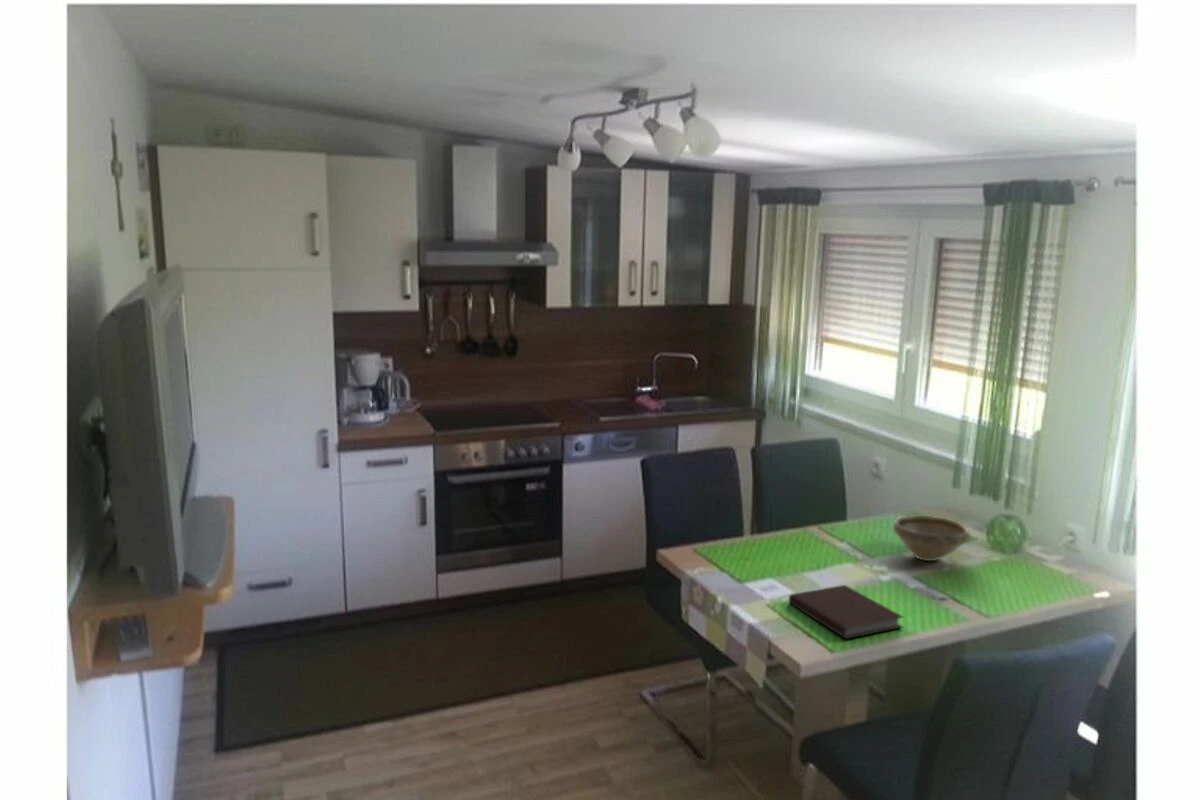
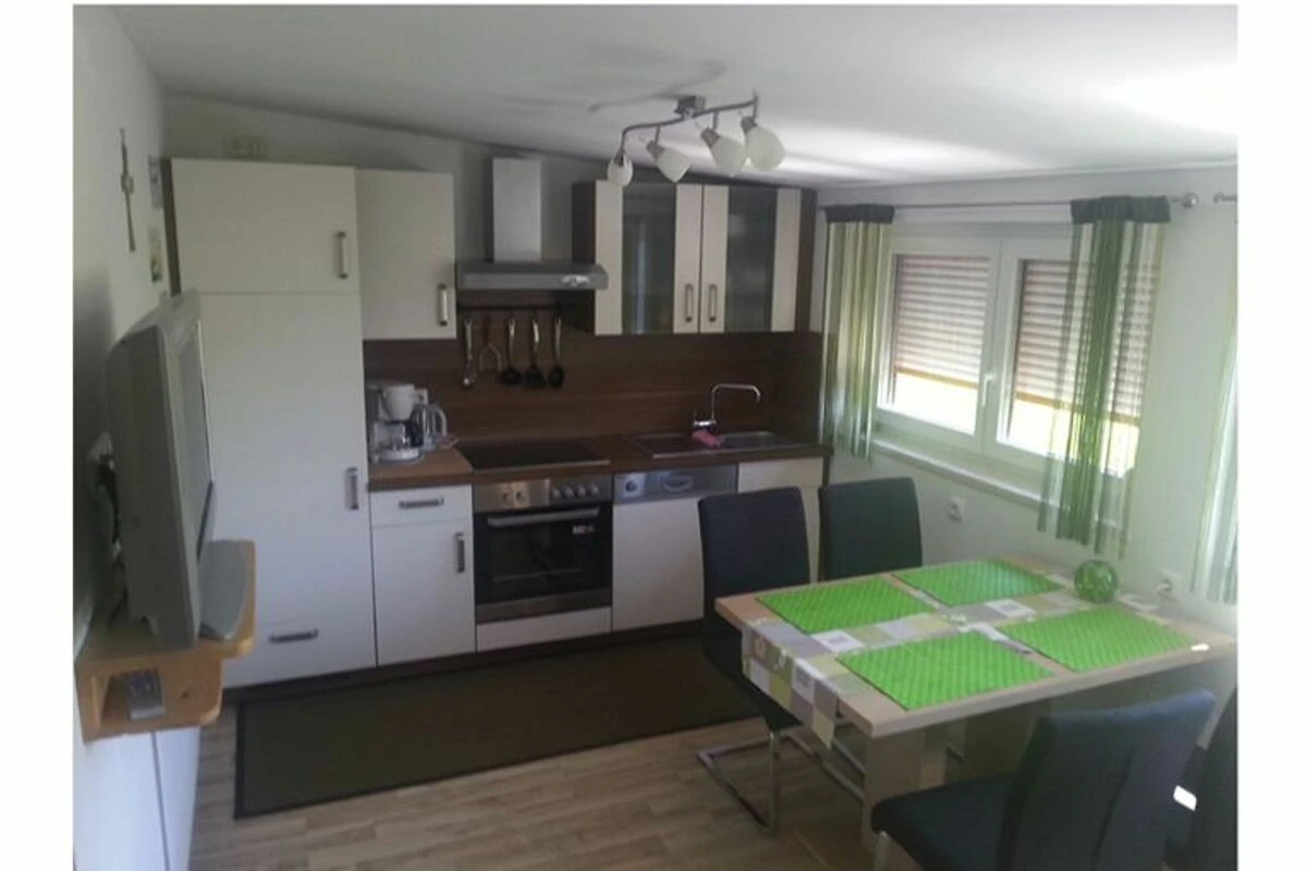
- notebook (844, 610)
- bowl (930, 541)
